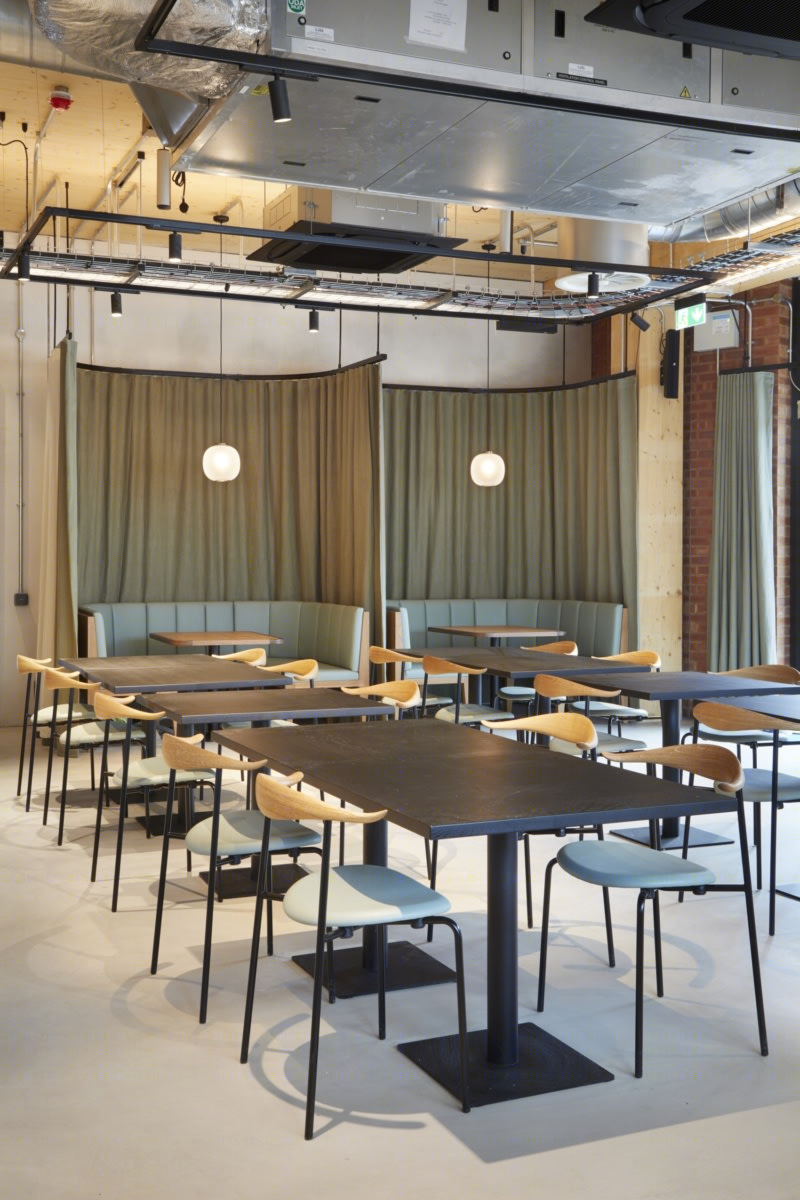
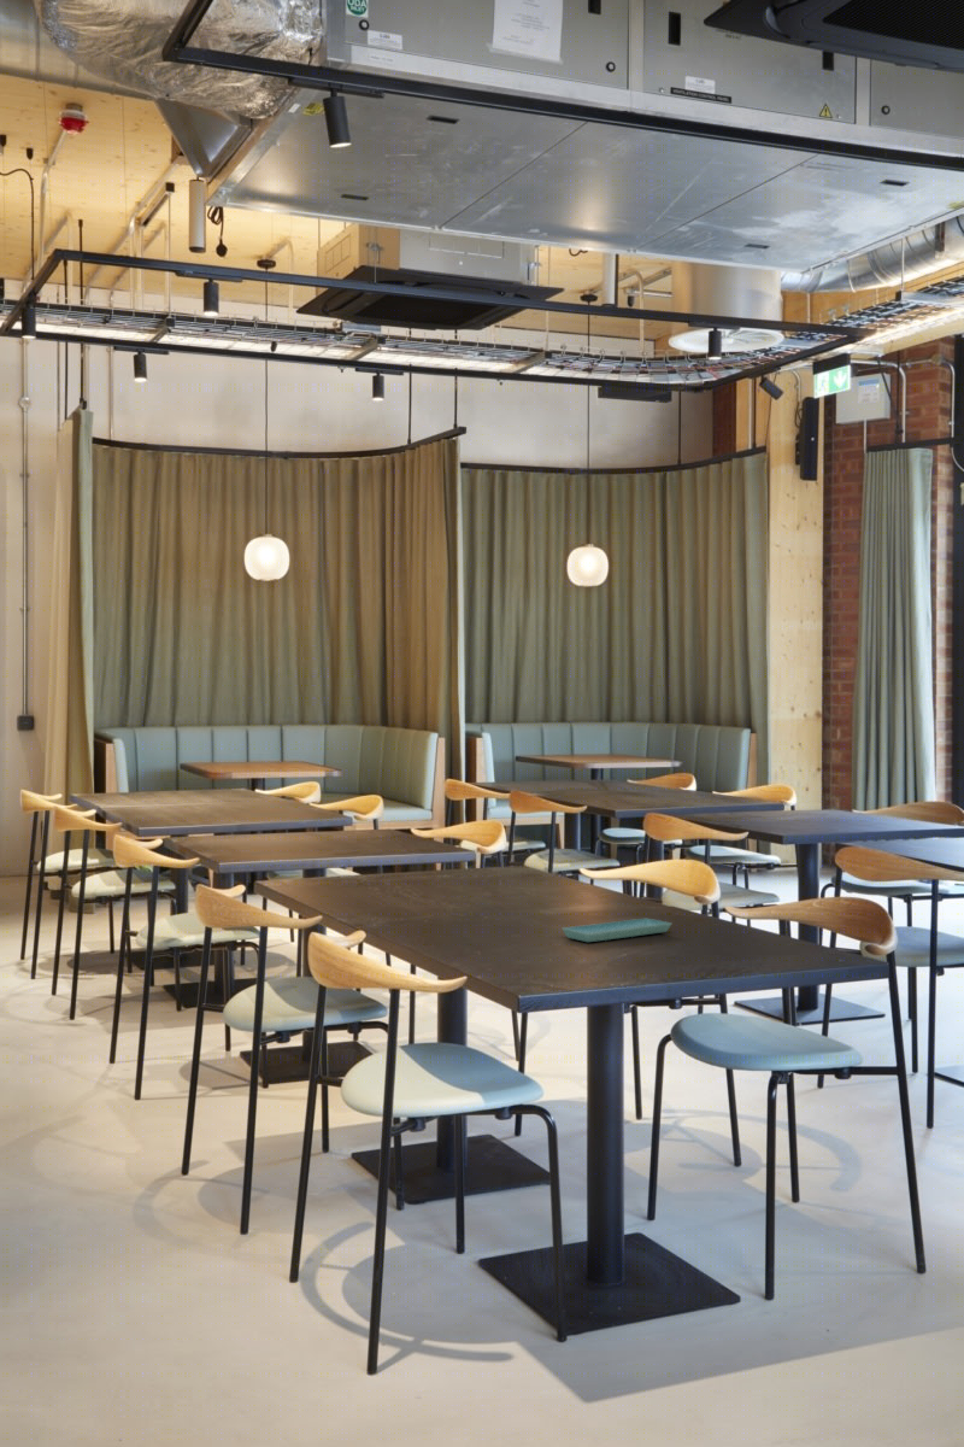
+ saucer (617, 930)
